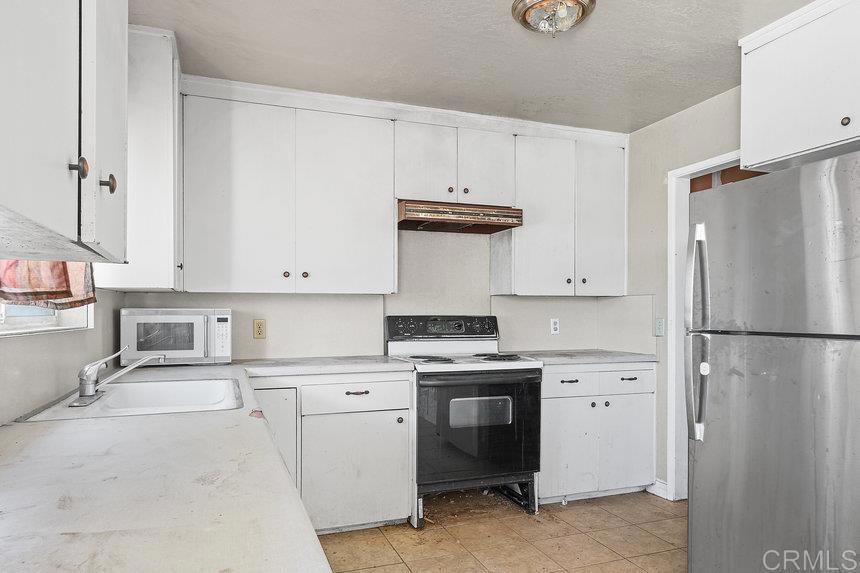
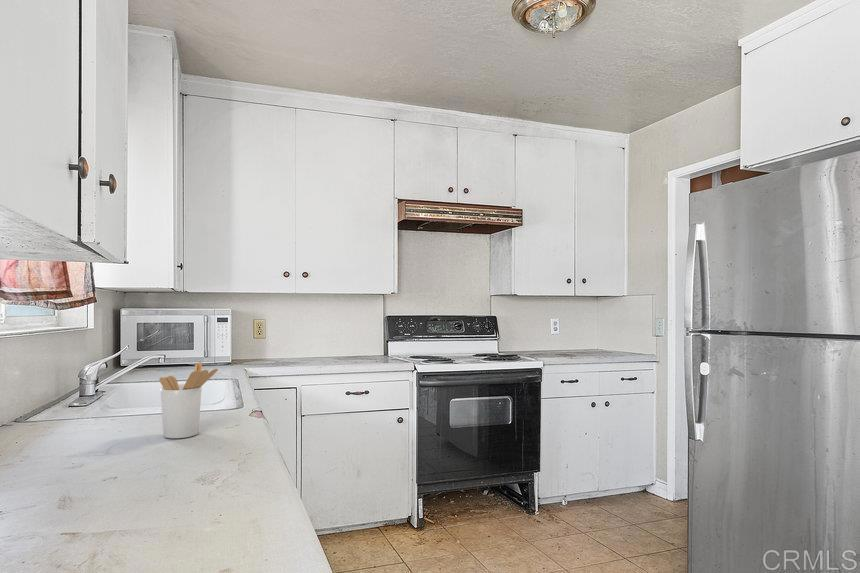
+ utensil holder (188, 399)
